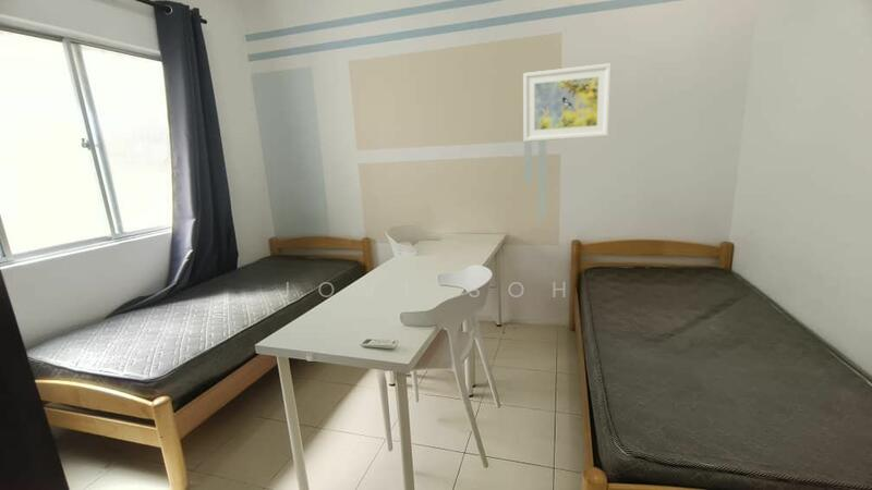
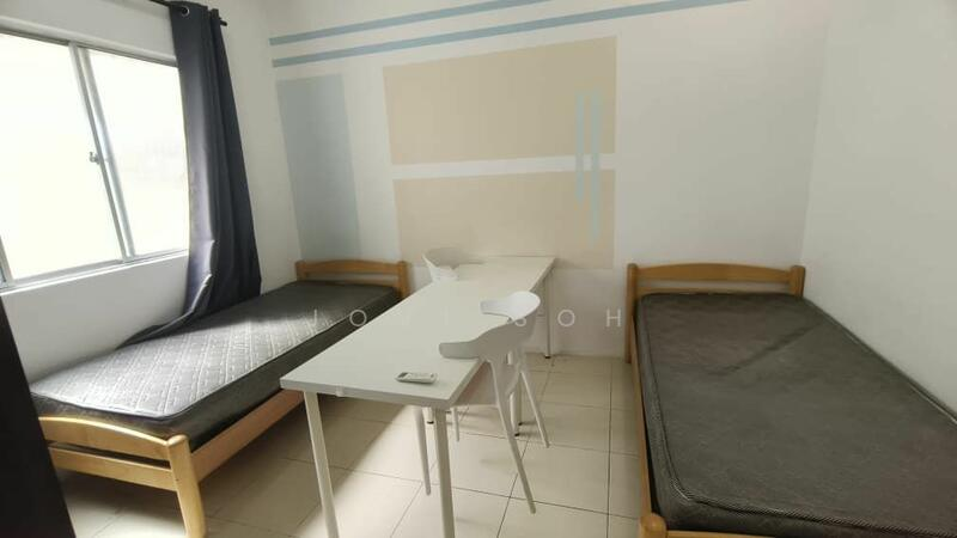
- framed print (565, 103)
